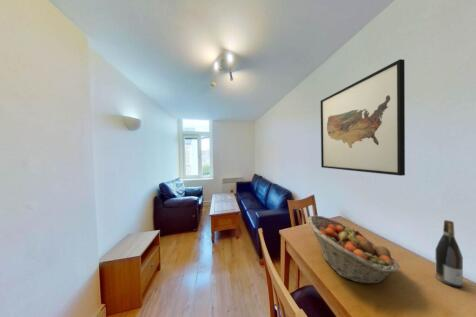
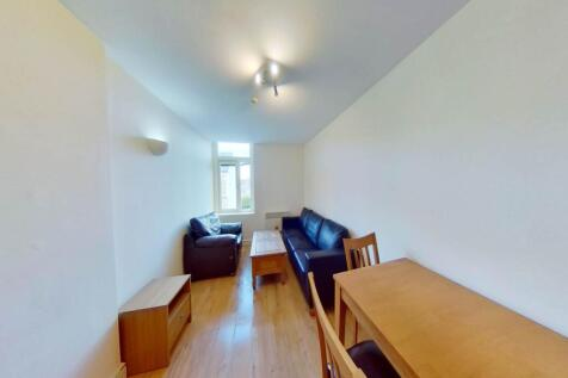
- wall art (351, 128)
- wine bottle (448, 251)
- fruit basket (345, 243)
